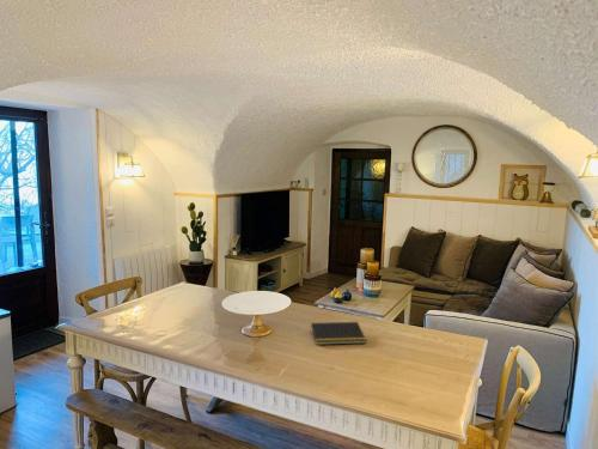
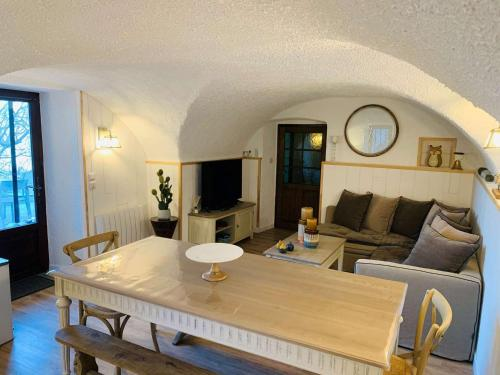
- notepad (337, 332)
